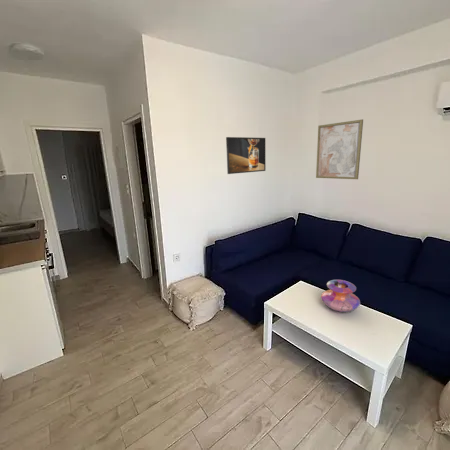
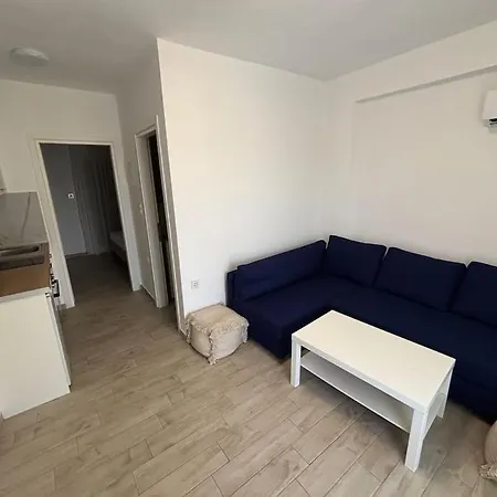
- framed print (247, 155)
- wall art (337, 151)
- decorative vase (340, 295)
